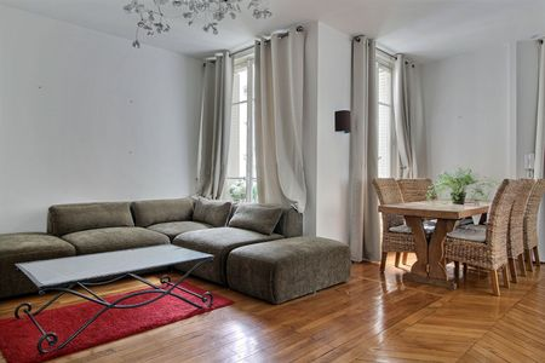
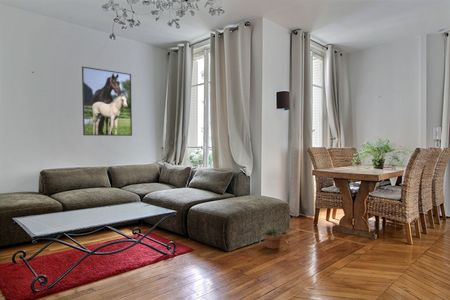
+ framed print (108, 103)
+ potted plant (273, 234)
